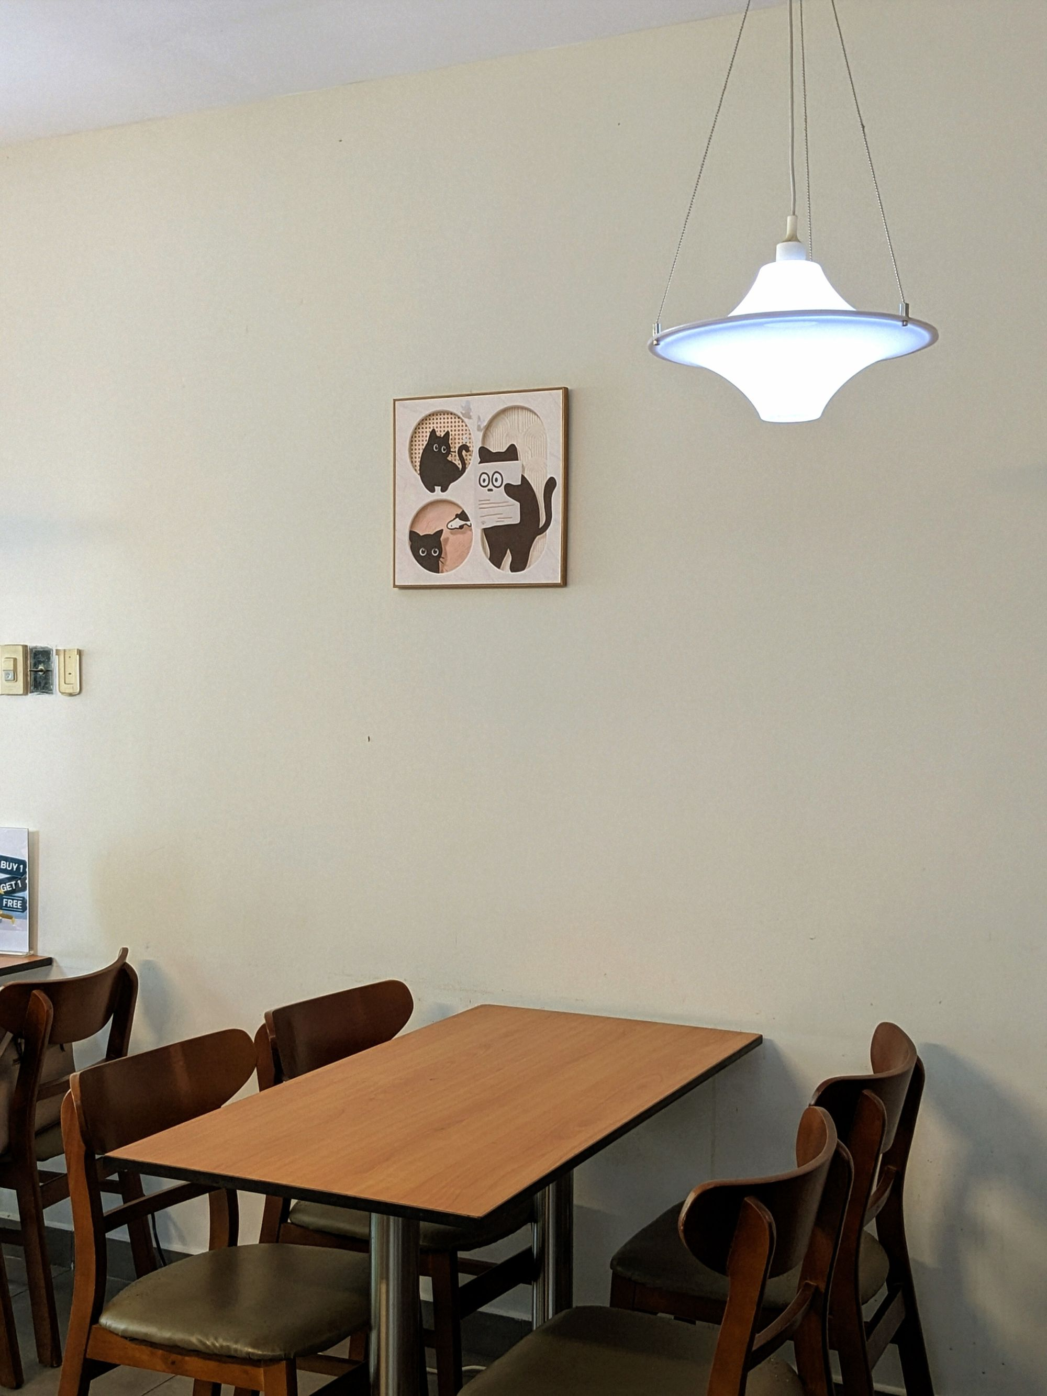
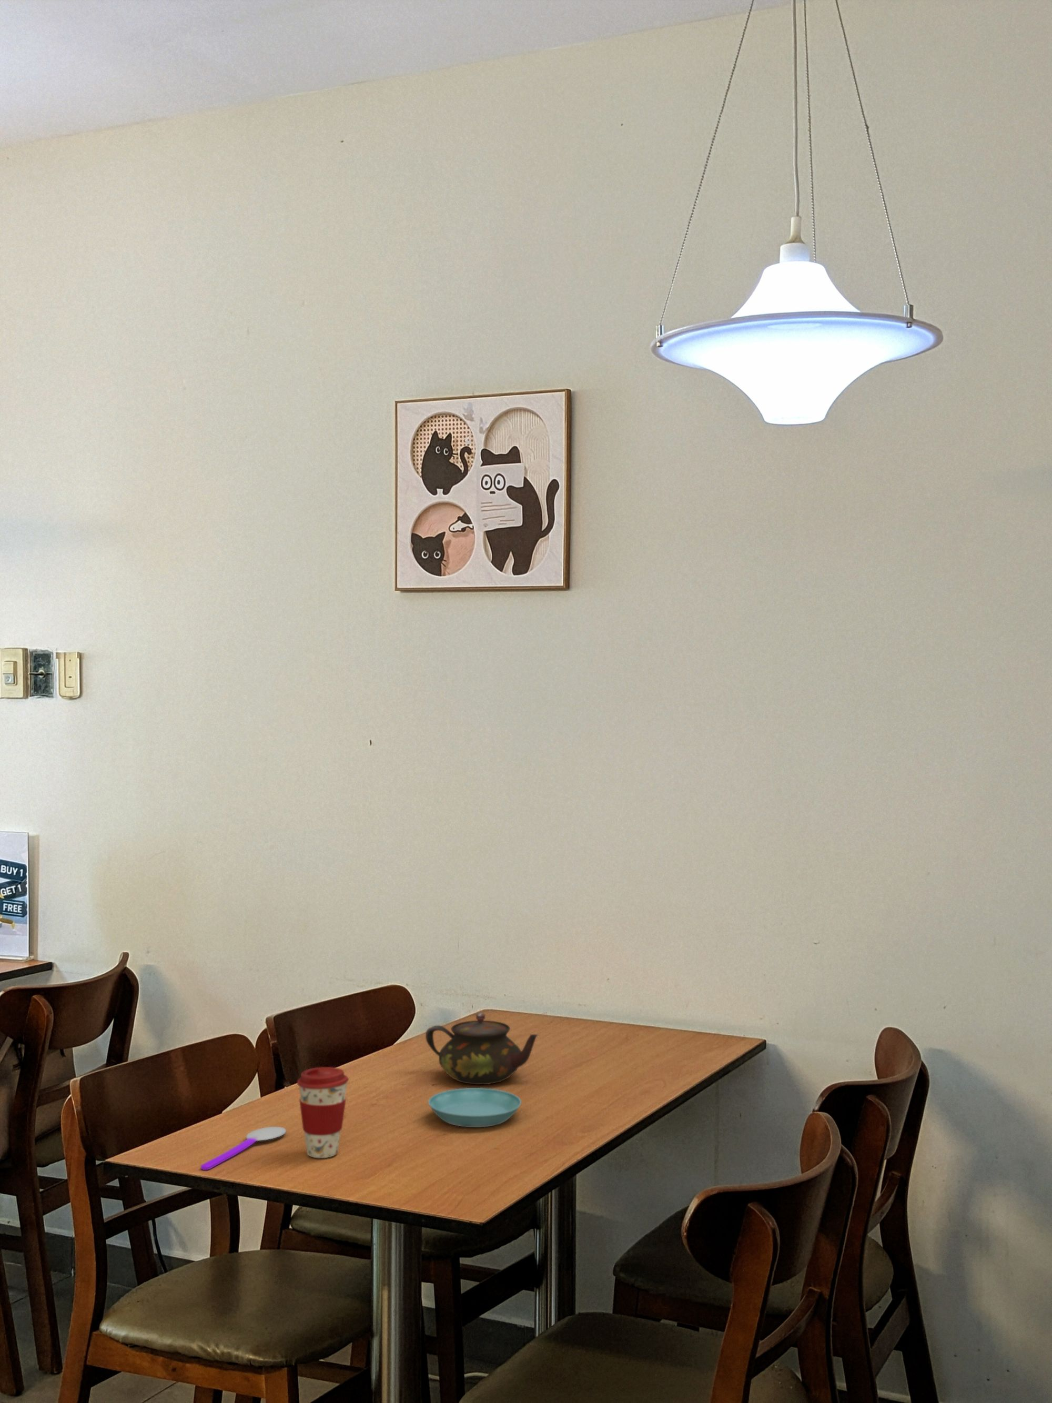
+ saucer (474, 1109)
+ coffee cup (323, 1112)
+ spoon (243, 1144)
+ teapot (482, 1045)
